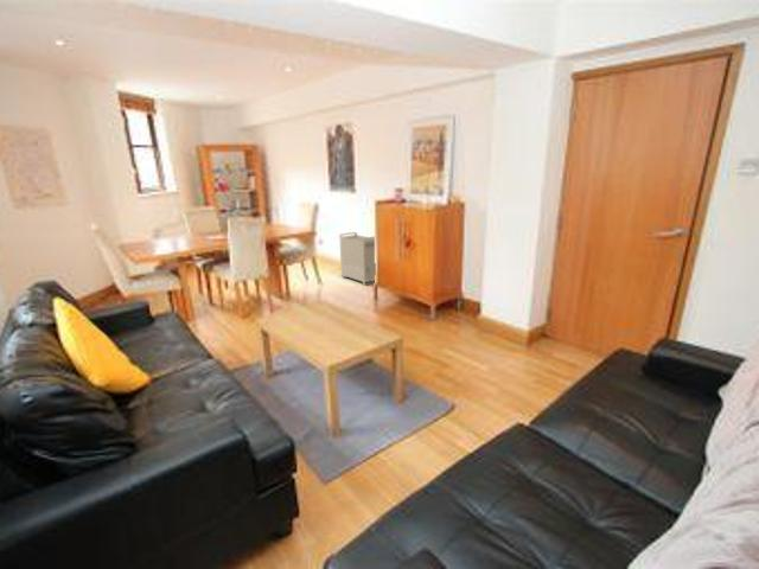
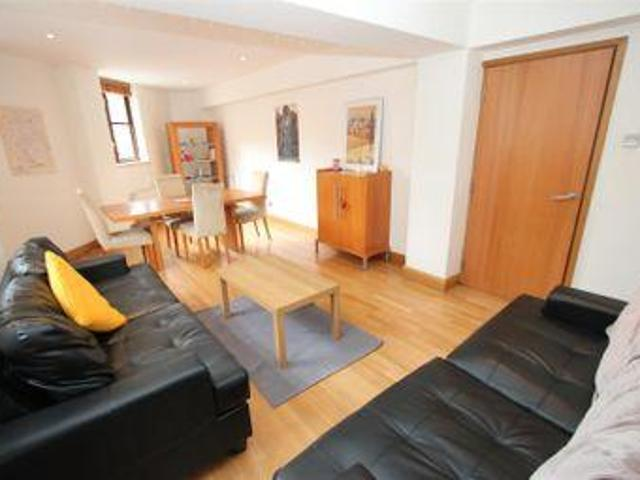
- storage bin (359, 257)
